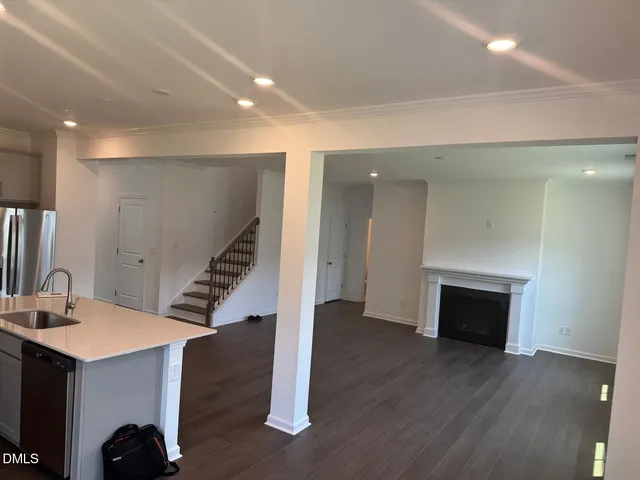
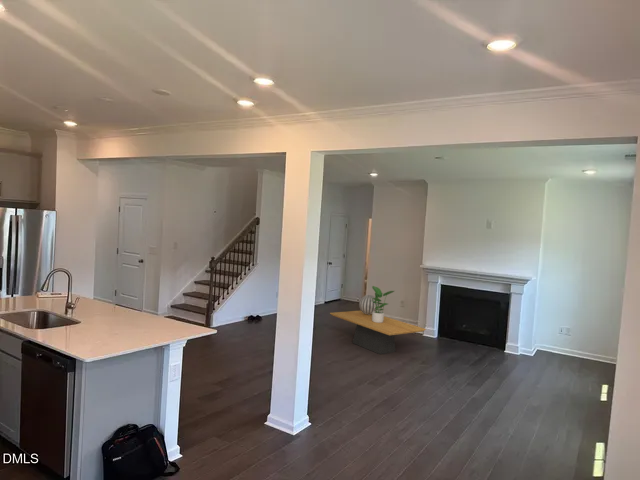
+ decorative sphere (368, 304)
+ potted plant (378, 304)
+ coffee table (374, 333)
